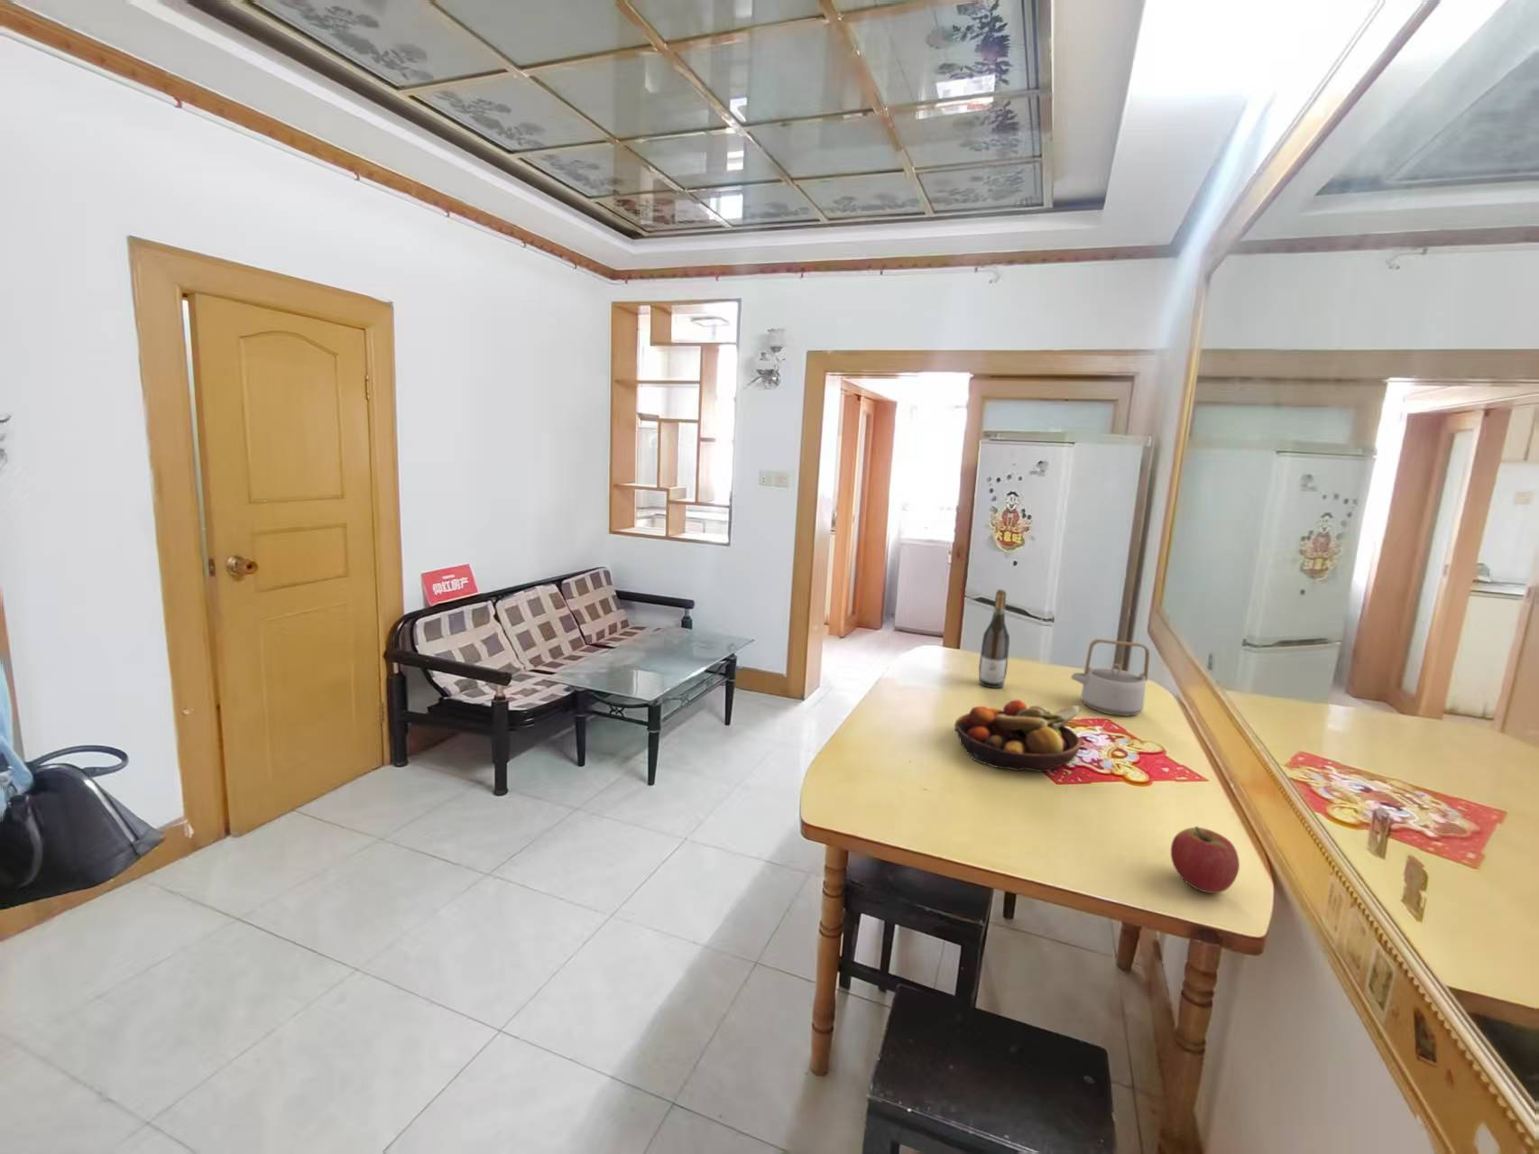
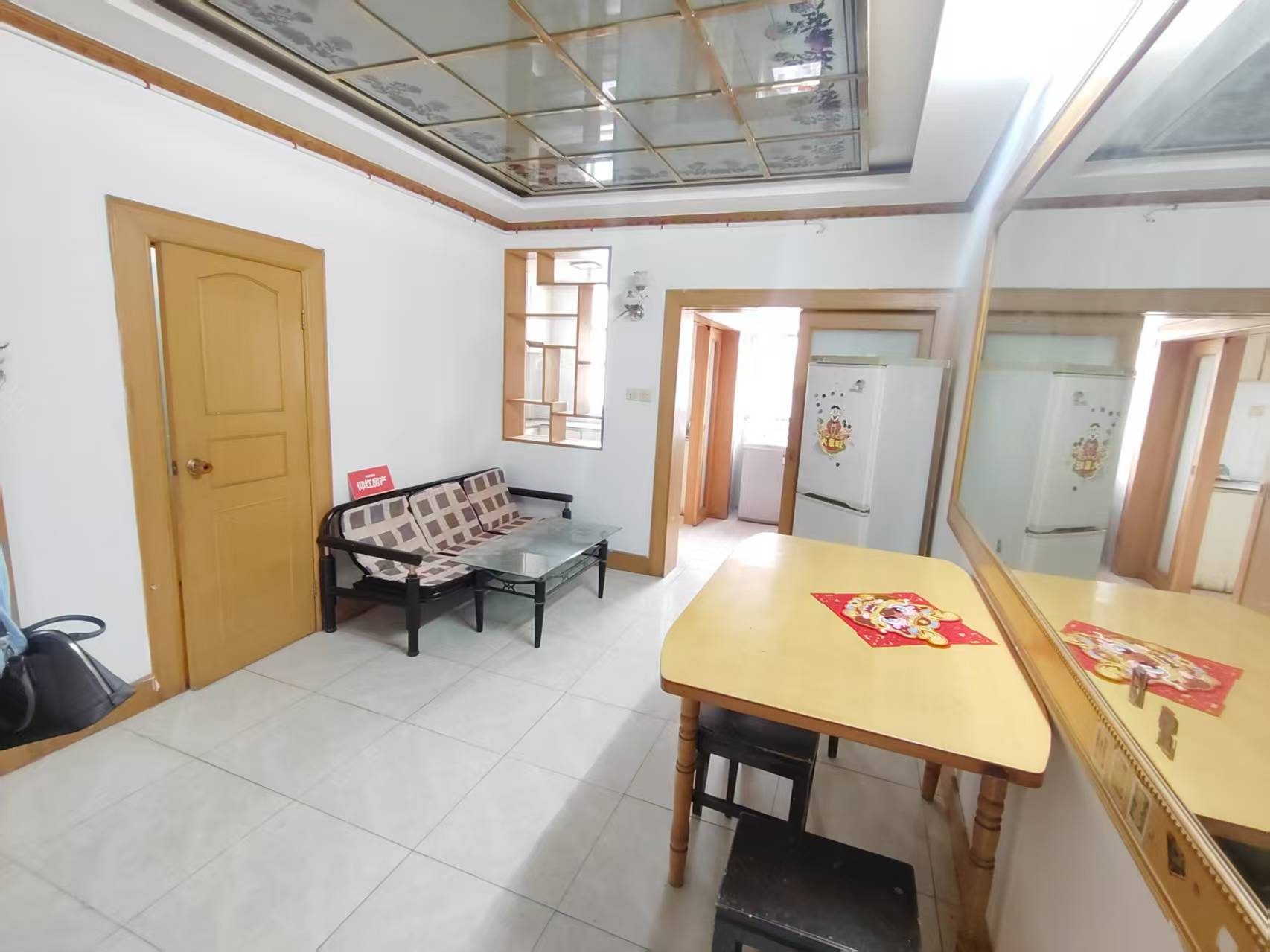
- wine bottle (996, 636)
- apple (1205, 856)
- fruit bowl (1017, 725)
- teapot (1109, 674)
